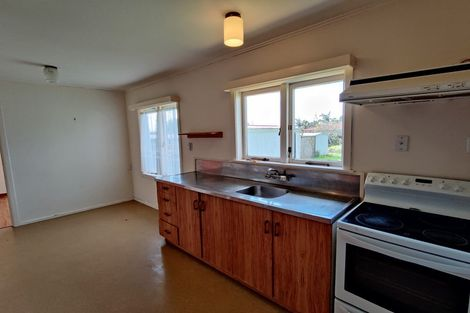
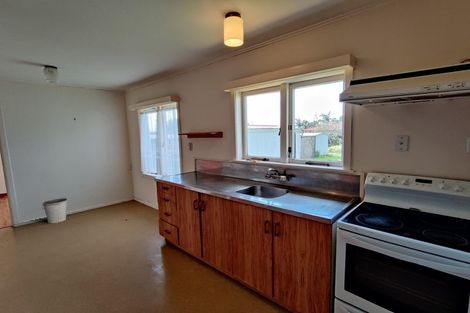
+ bucket (55, 210)
